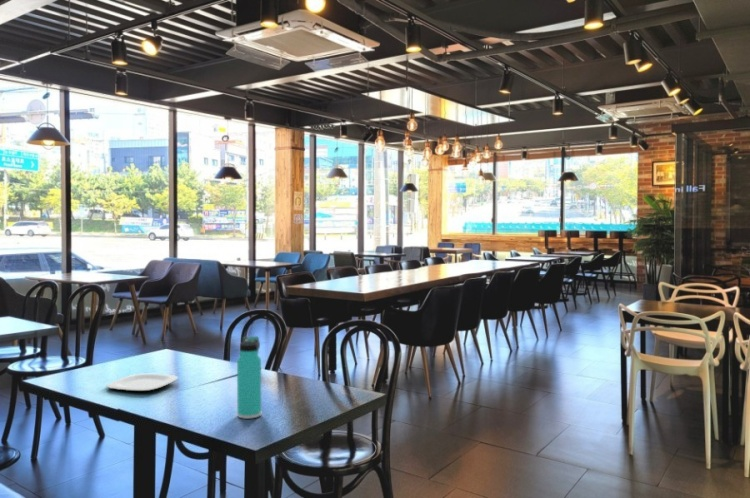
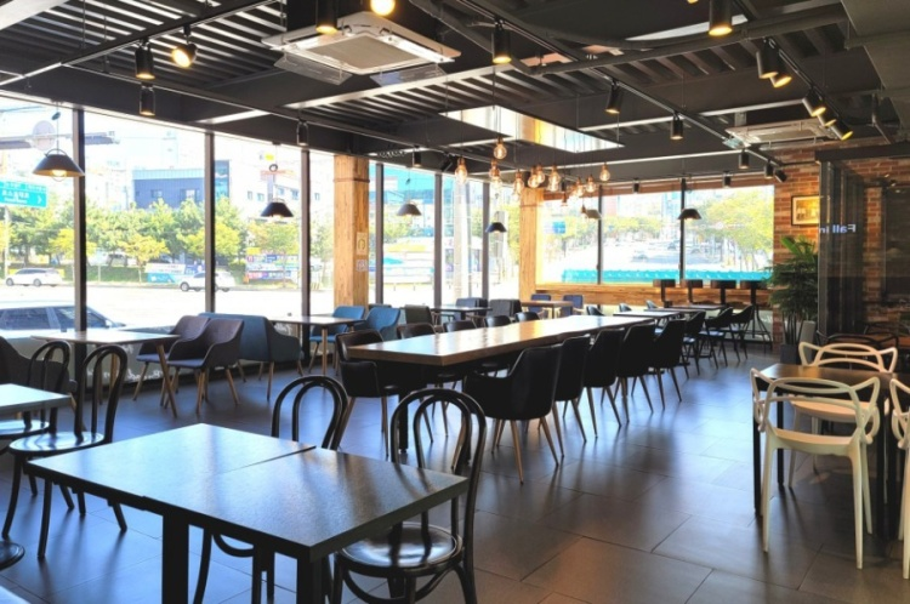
- plate (143, 383)
- thermos bottle (249, 376)
